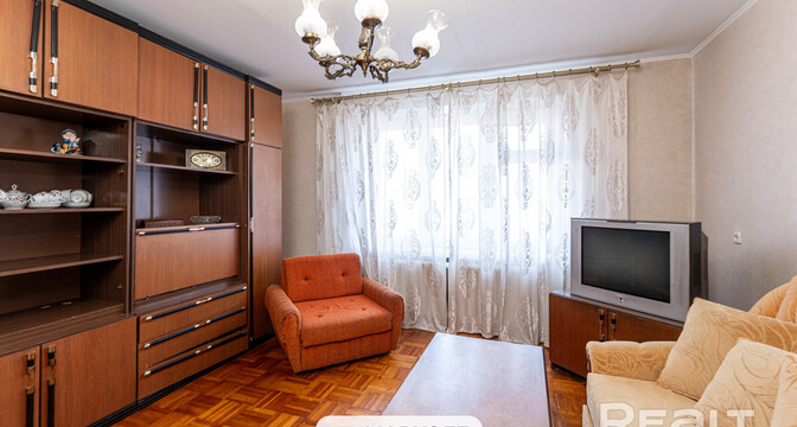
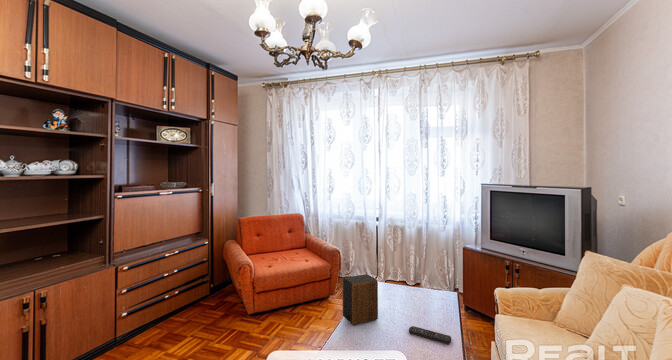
+ speaker (359, 298)
+ remote control (429, 334)
